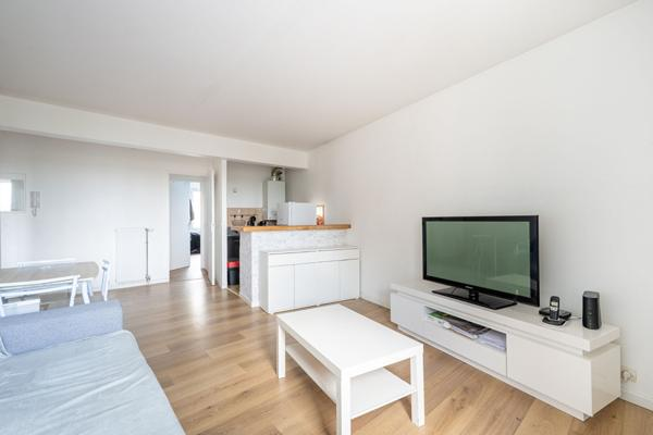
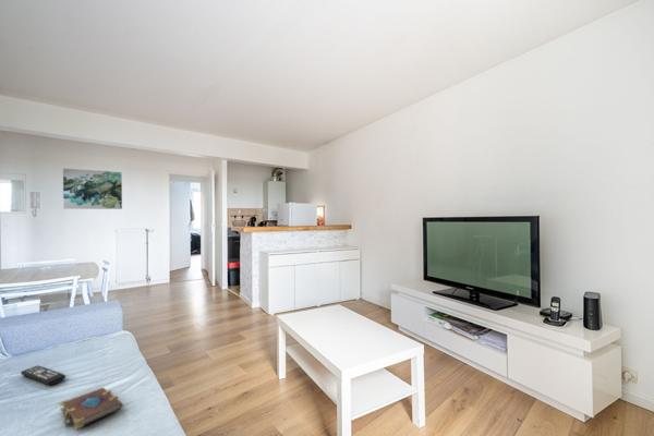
+ book (87, 403)
+ wall art (94, 190)
+ remote control (43, 375)
